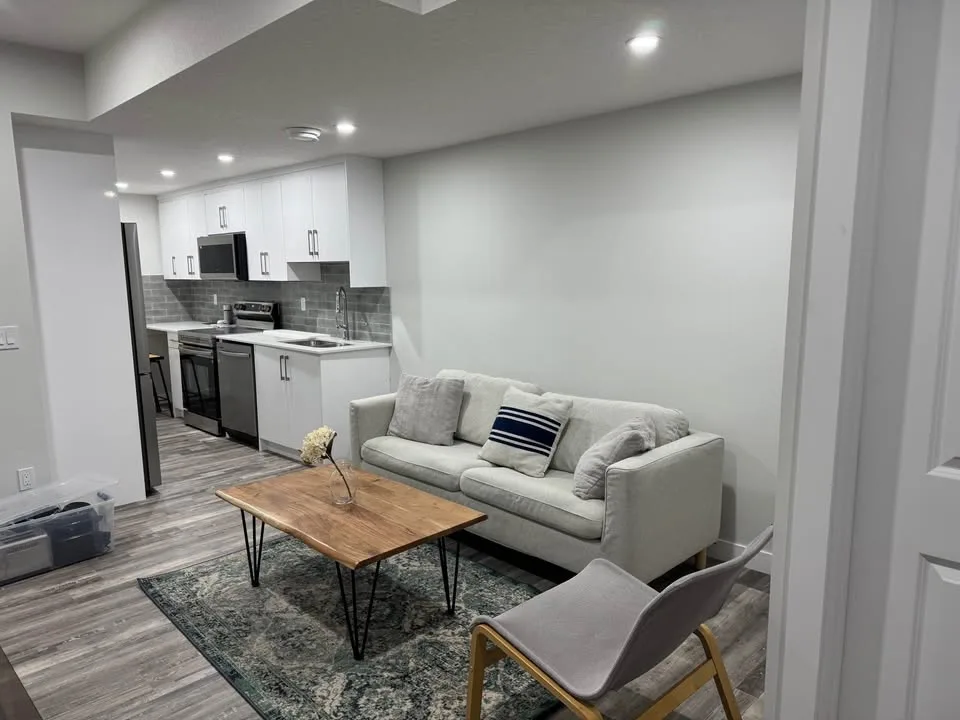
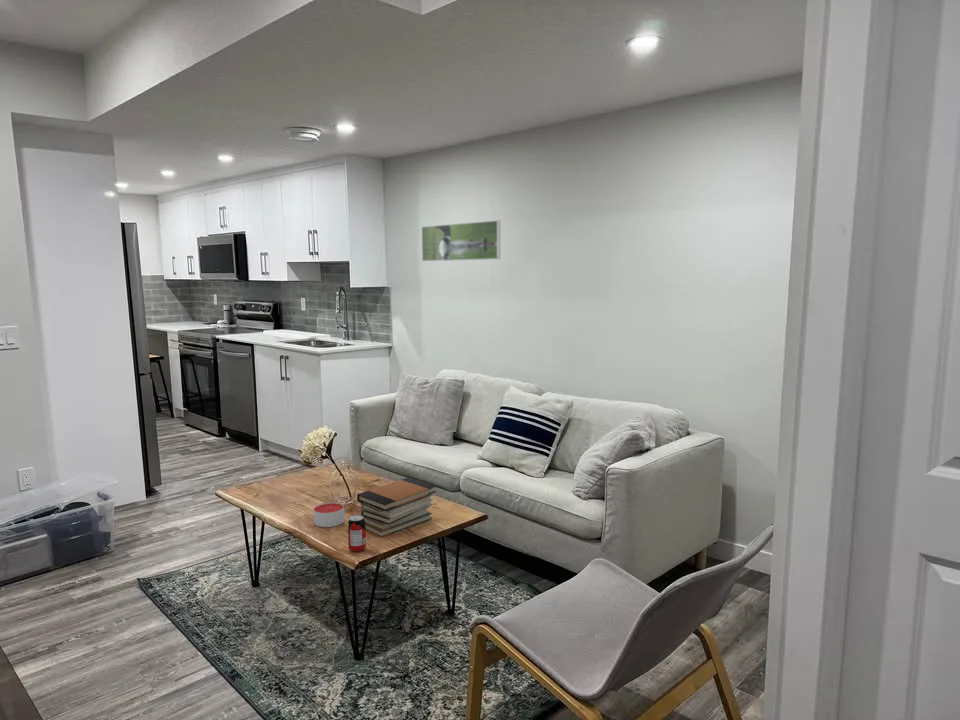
+ candle (329, 513)
+ book stack (397, 506)
+ beverage can (356, 533)
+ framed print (458, 242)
